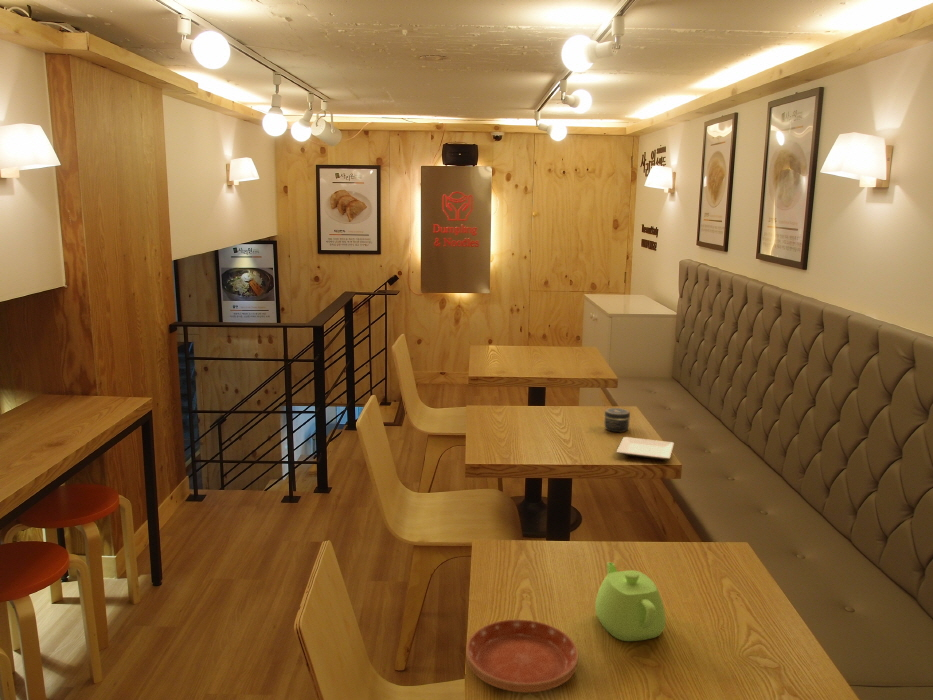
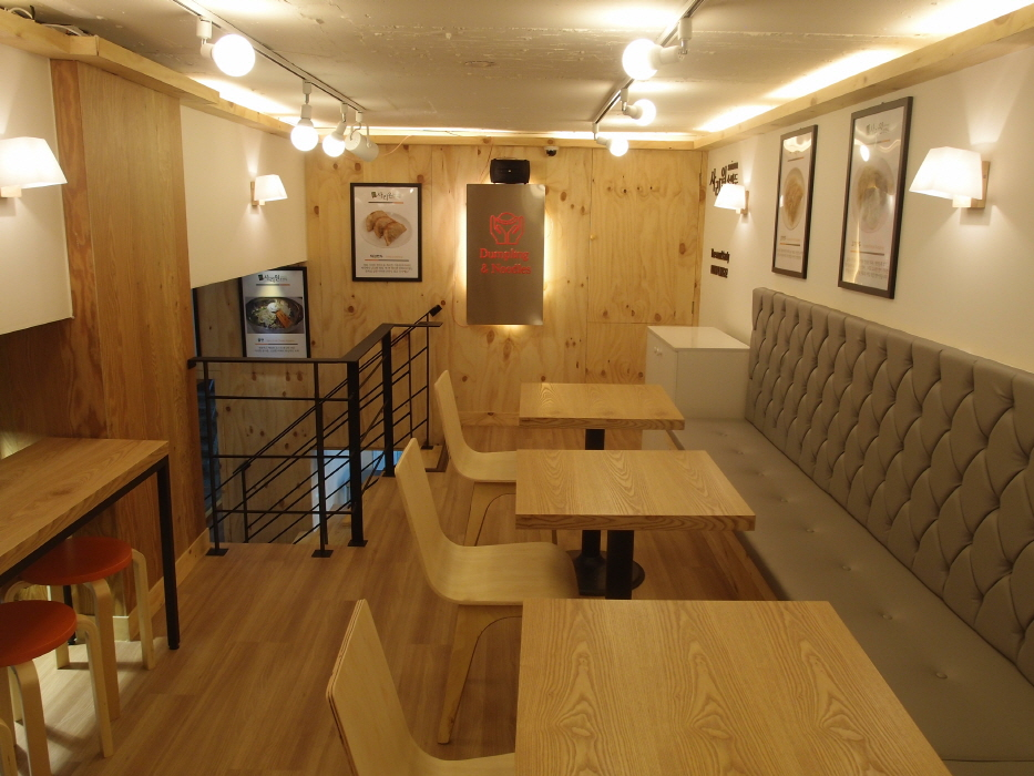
- plate (645, 449)
- saucer (521, 656)
- jar (616, 420)
- teapot (629, 598)
